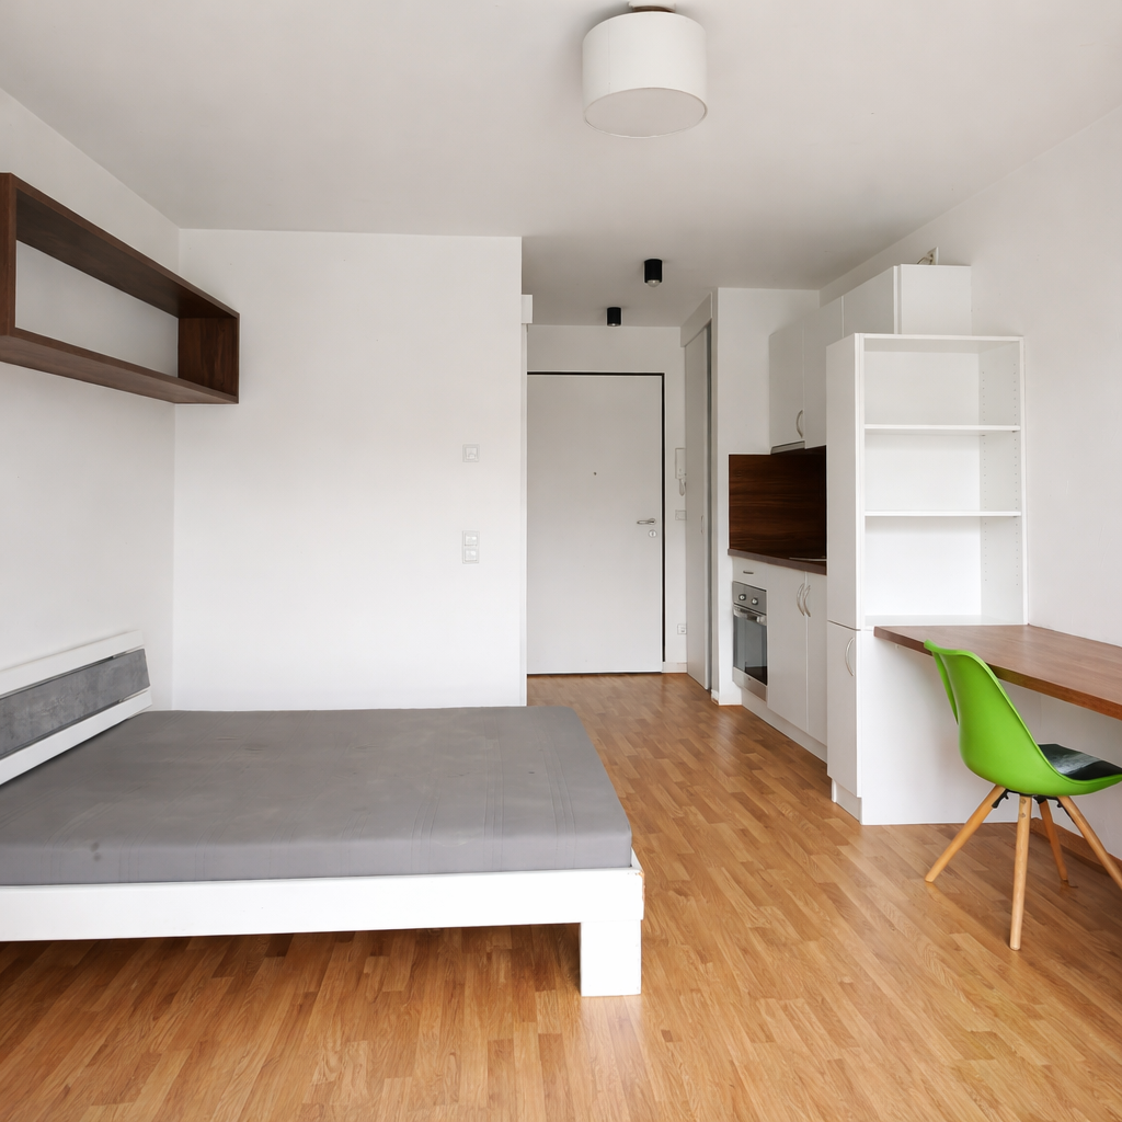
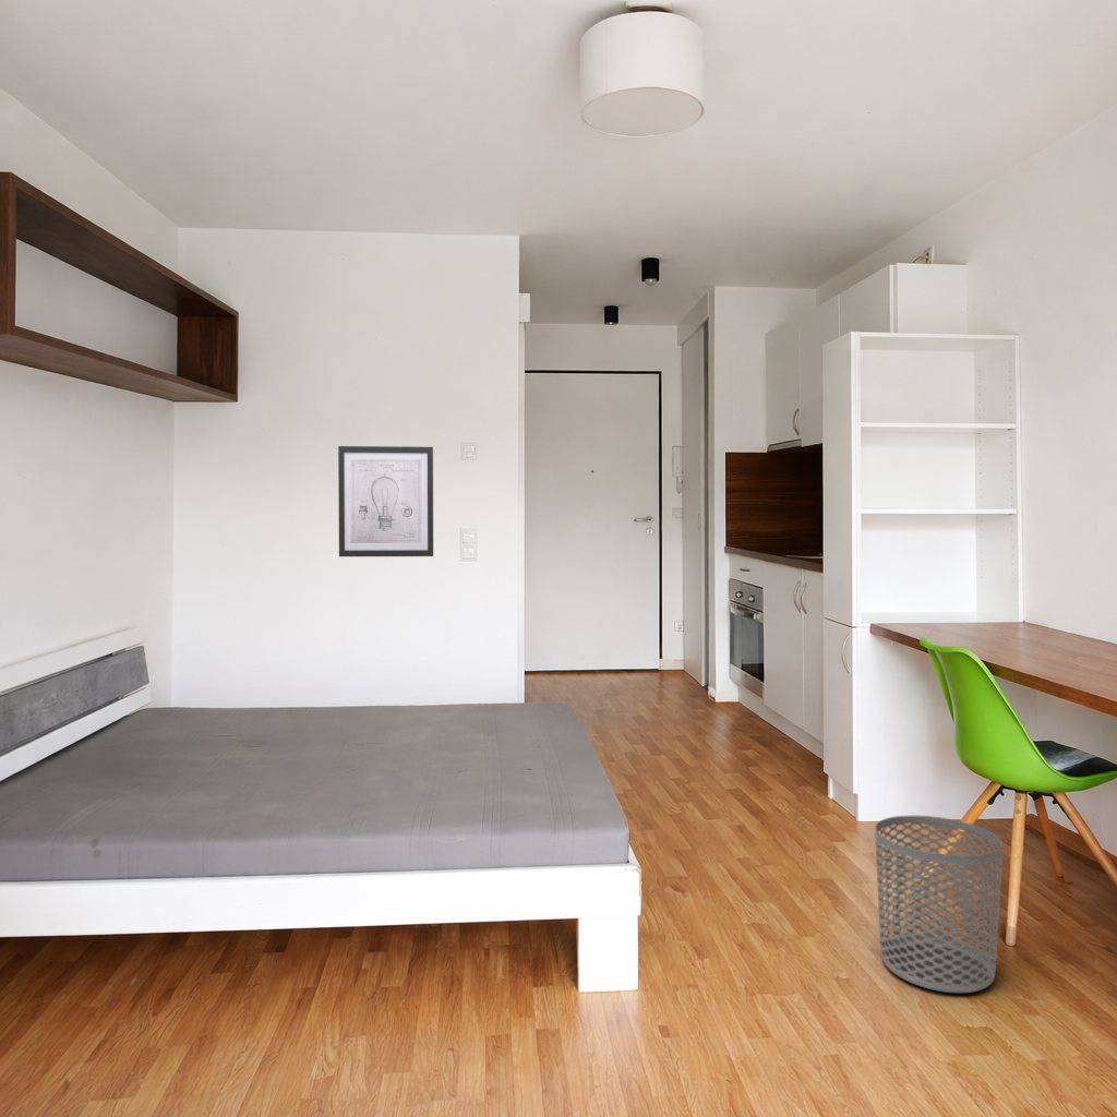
+ wall art (386, 501)
+ waste bin (936, 900)
